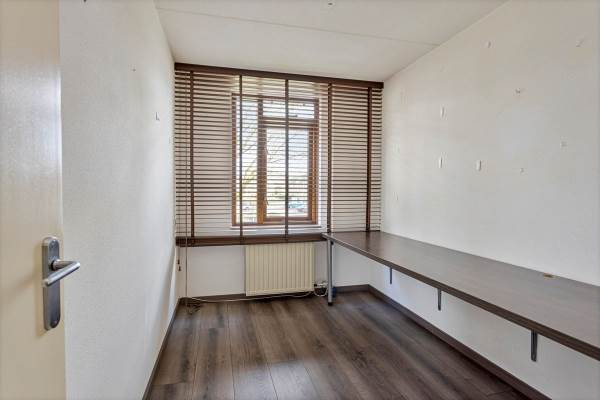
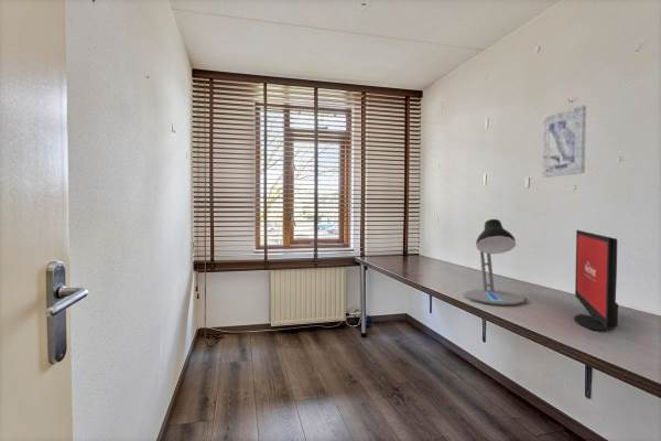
+ computer monitor (595, 278)
+ desk lamp (490, 257)
+ wall art (563, 143)
